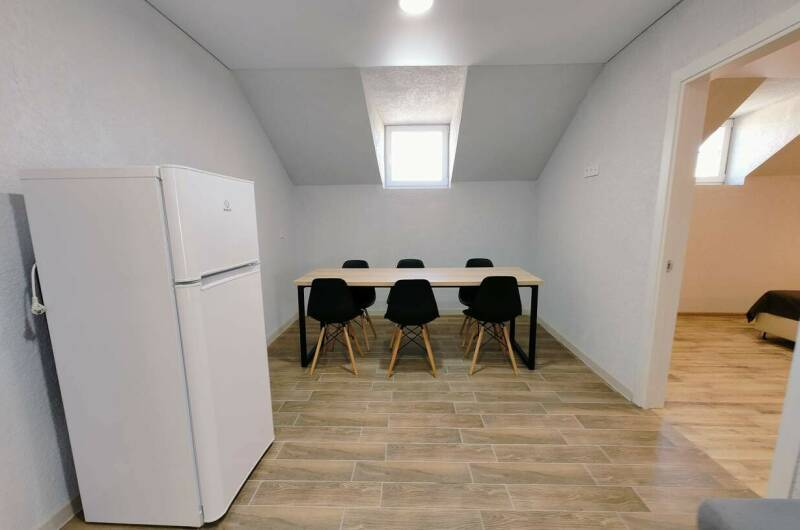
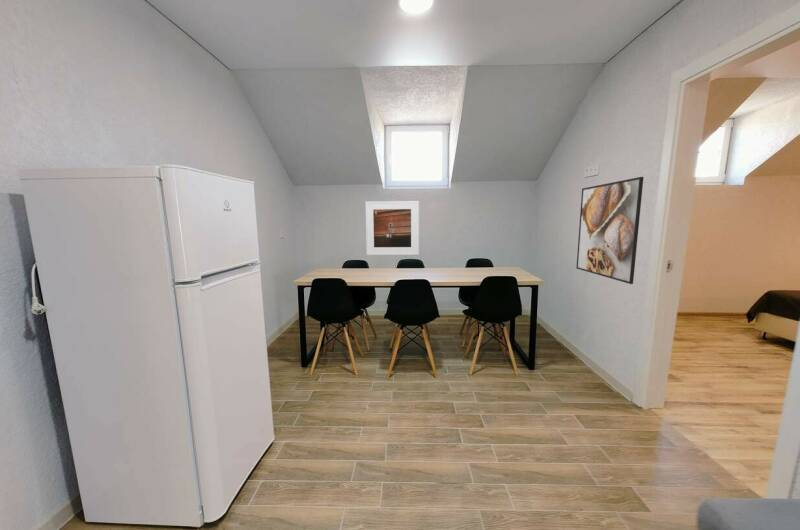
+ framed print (604, 230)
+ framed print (392, 228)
